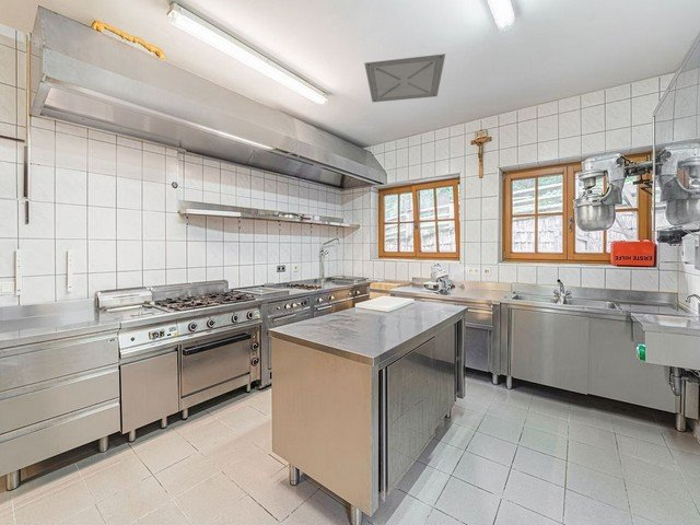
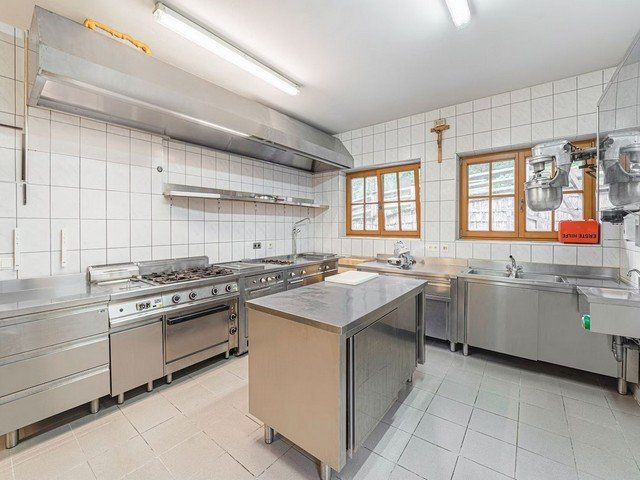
- ceiling vent (404, 81)
